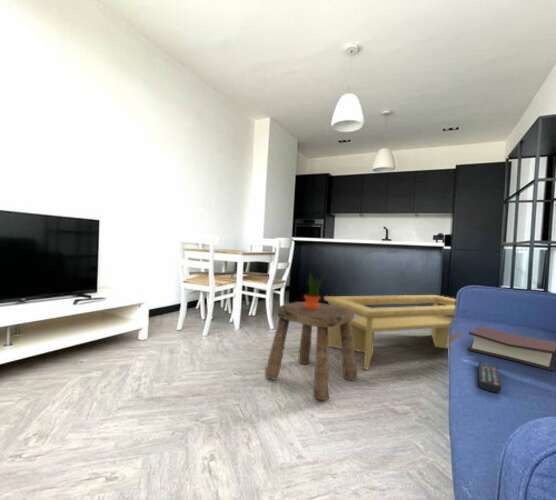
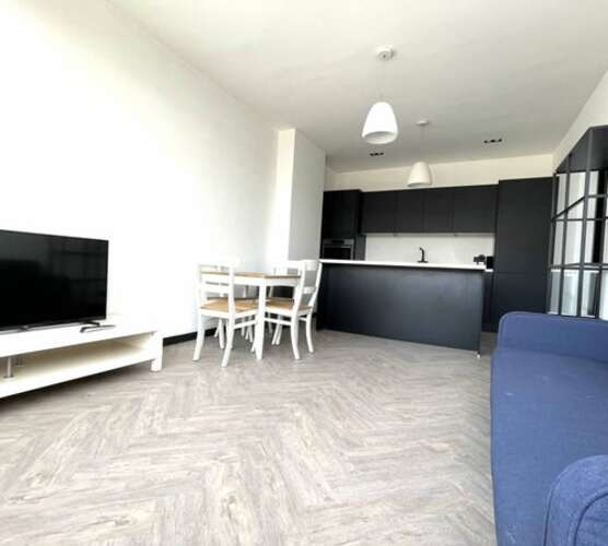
- remote control (488, 375)
- hardback book (511, 344)
- potted plant (316, 288)
- coffee table (407, 325)
- stool (310, 343)
